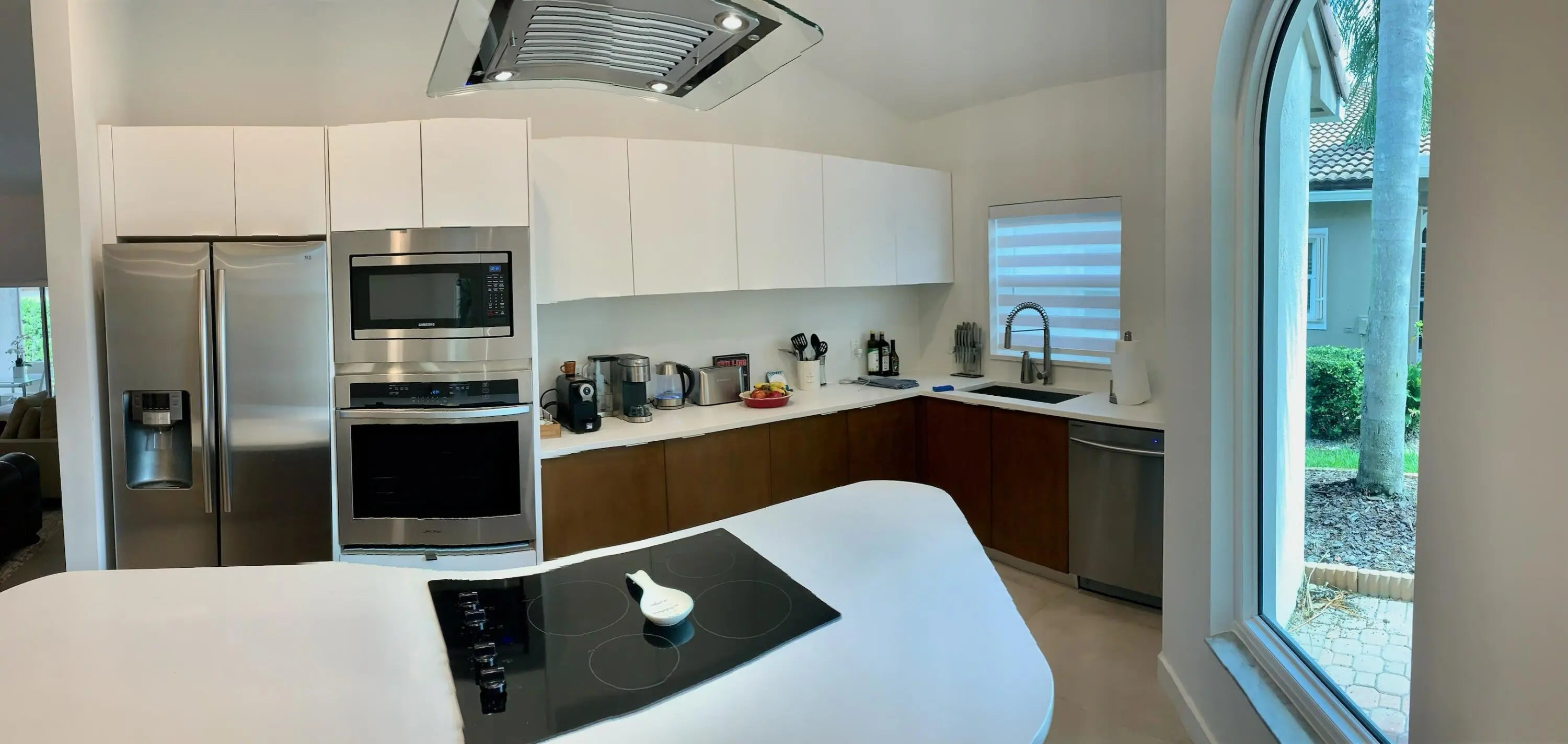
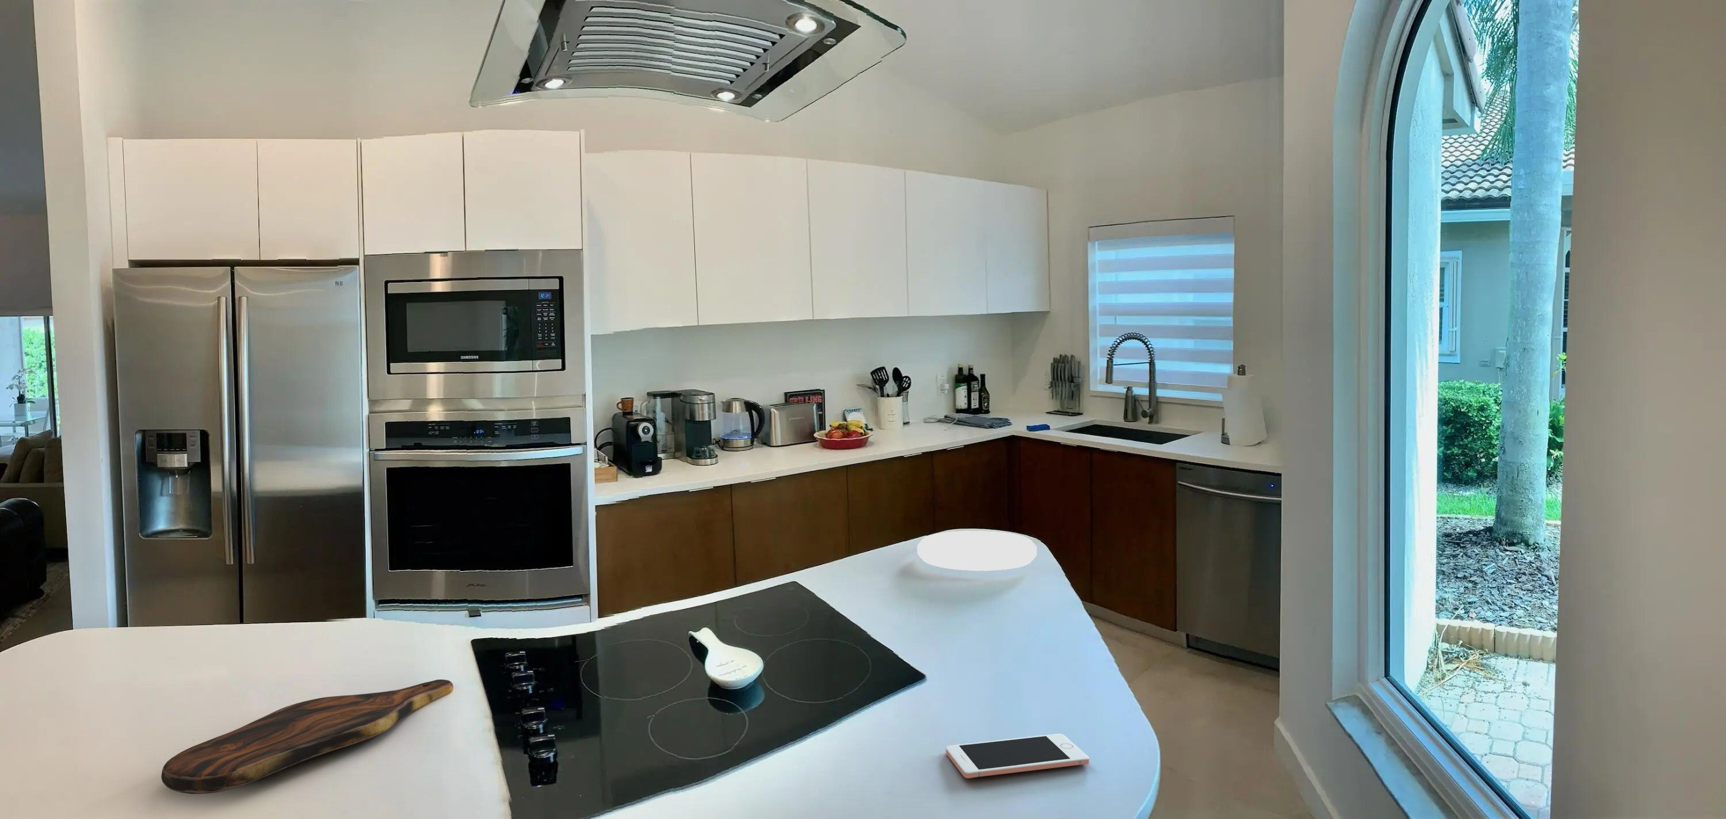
+ cutting board (321, 724)
+ plate (976, 549)
+ cell phone (1016, 755)
